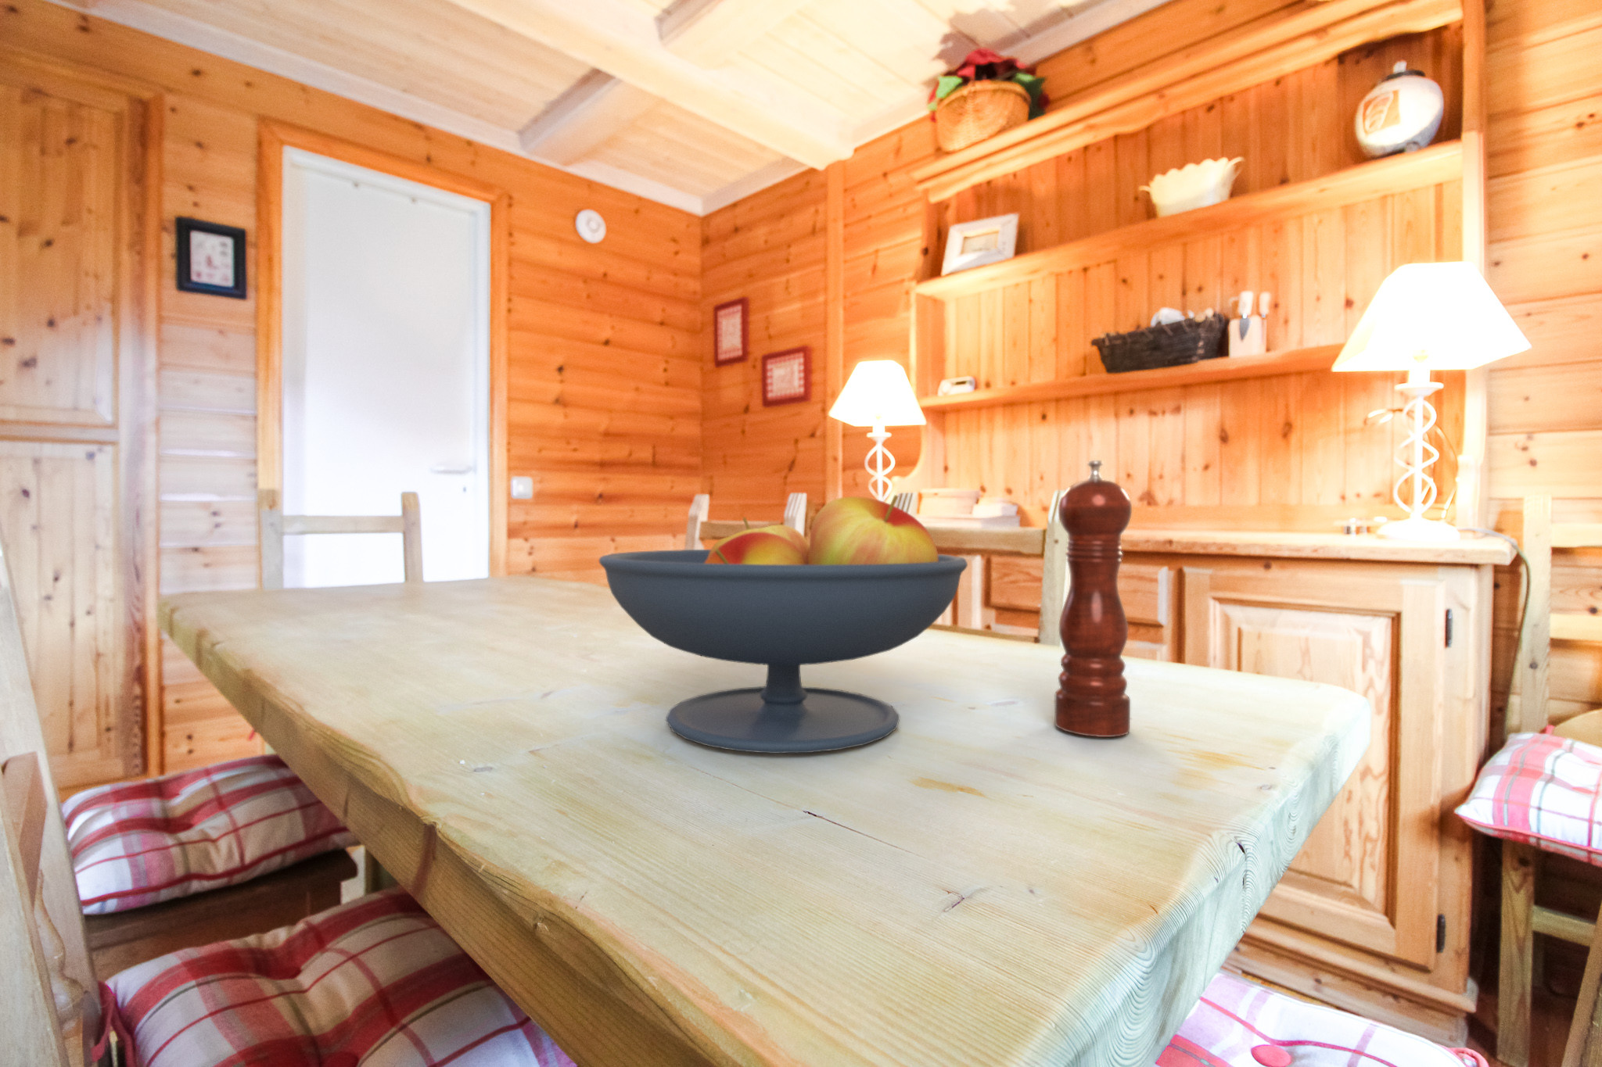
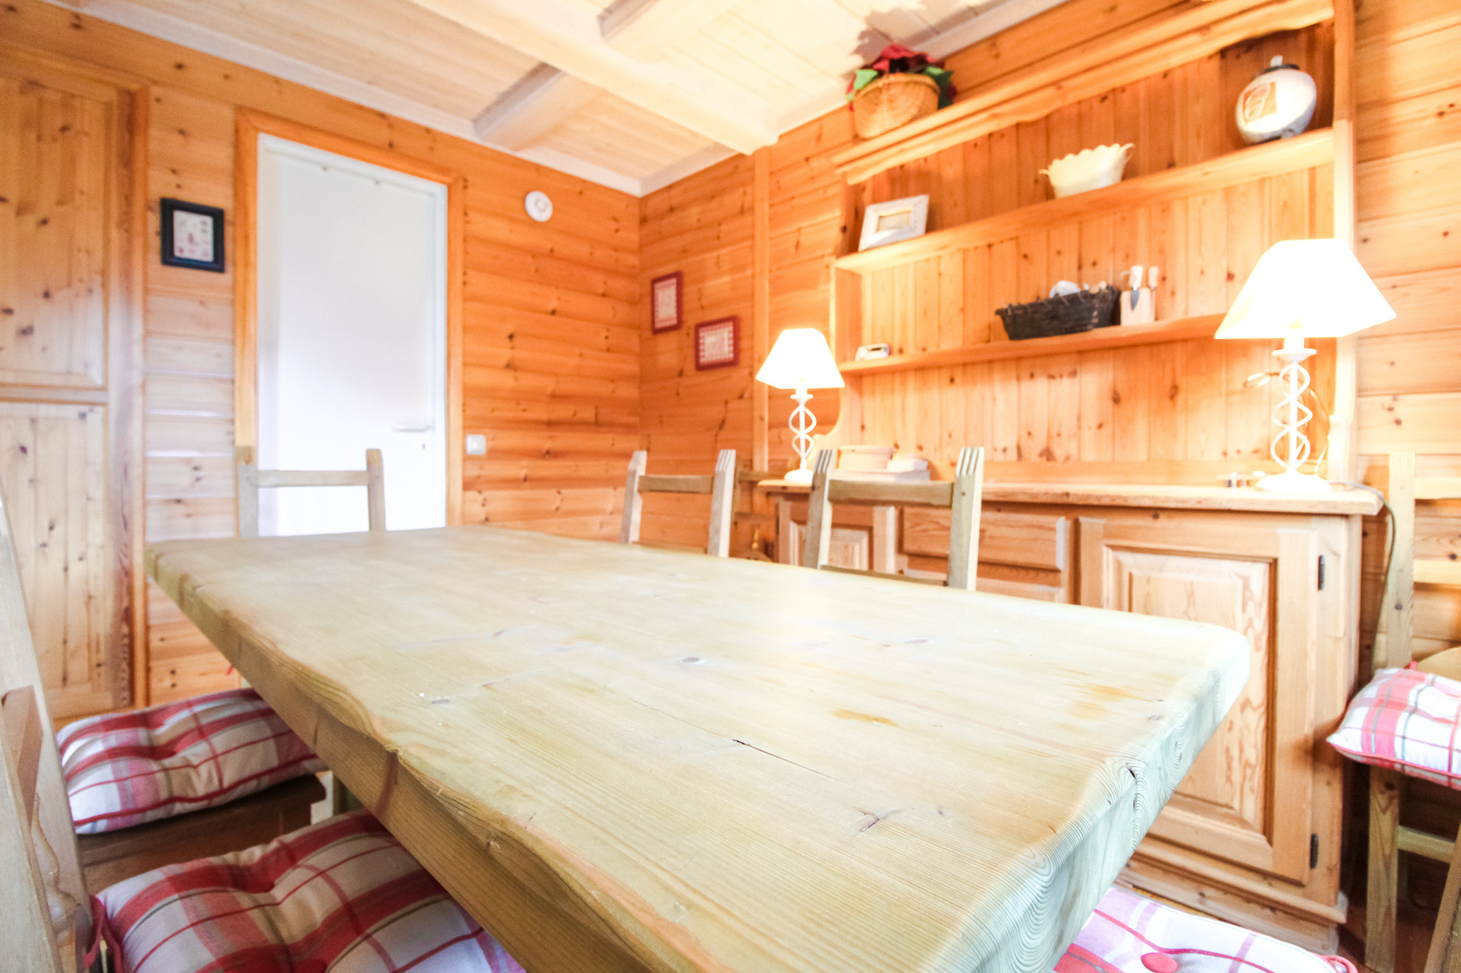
- pepper mill (1092, 594)
- fruit bowl (784, 609)
